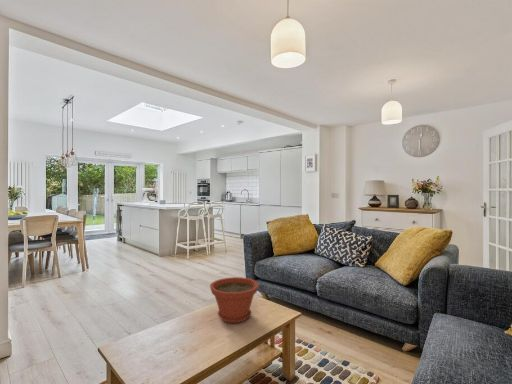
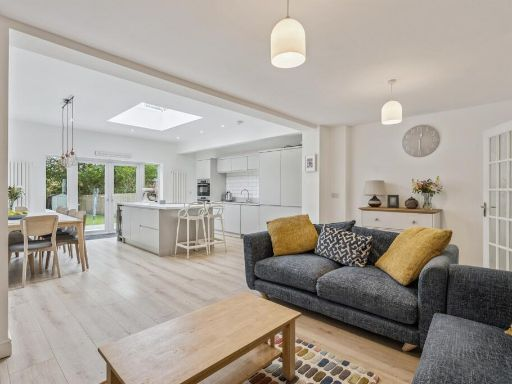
- plant pot (234, 300)
